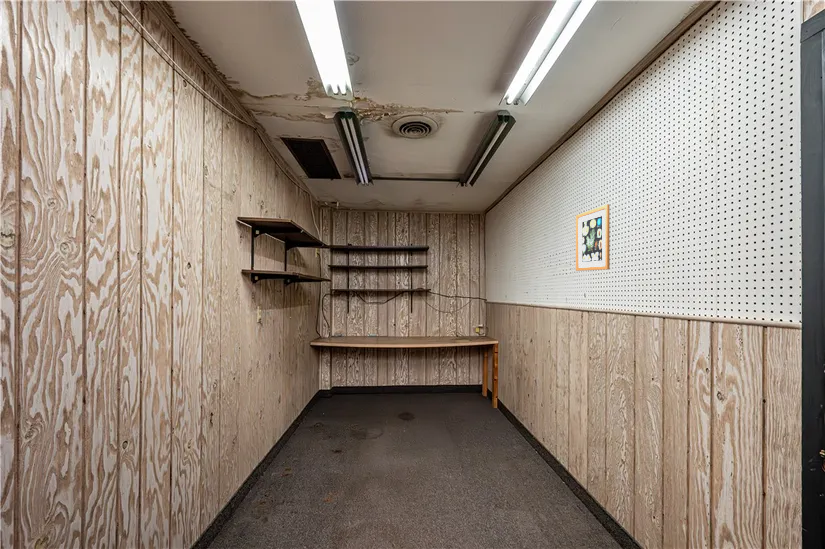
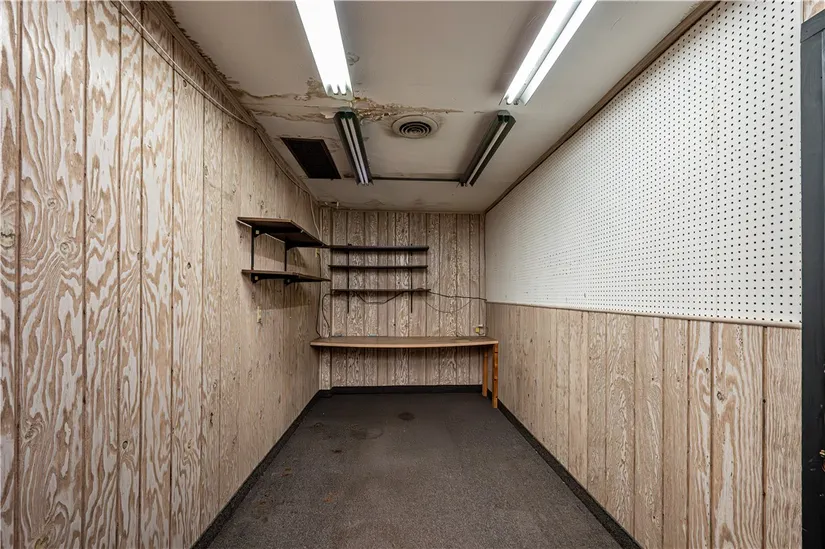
- wall art (591, 240)
